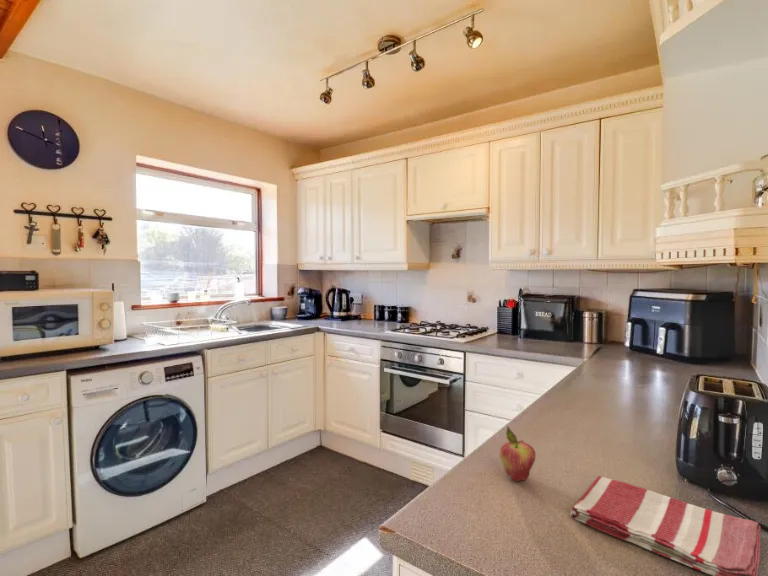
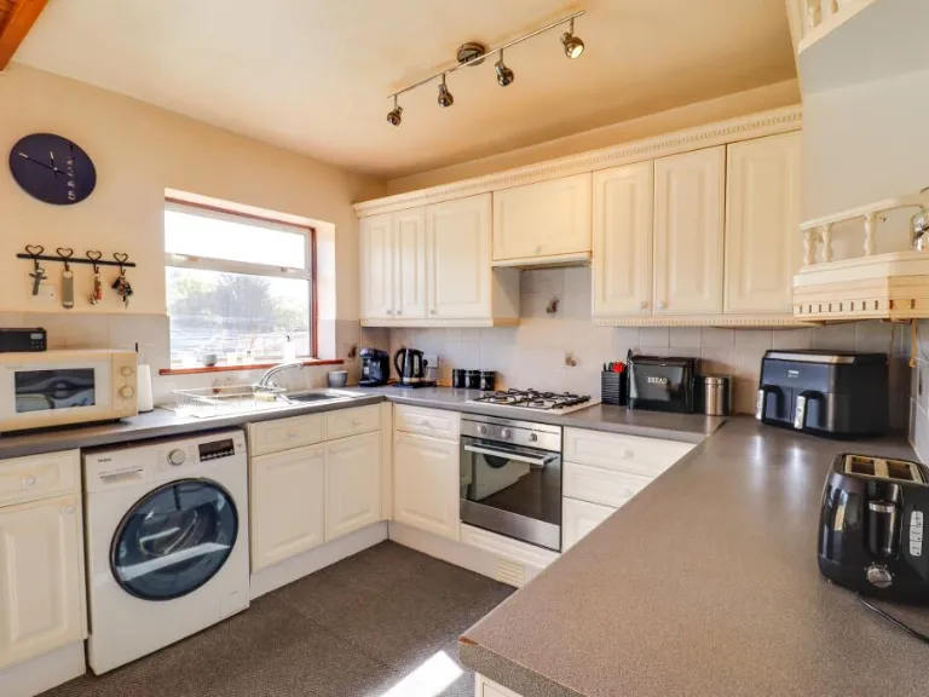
- fruit (516, 453)
- dish towel (661, 518)
